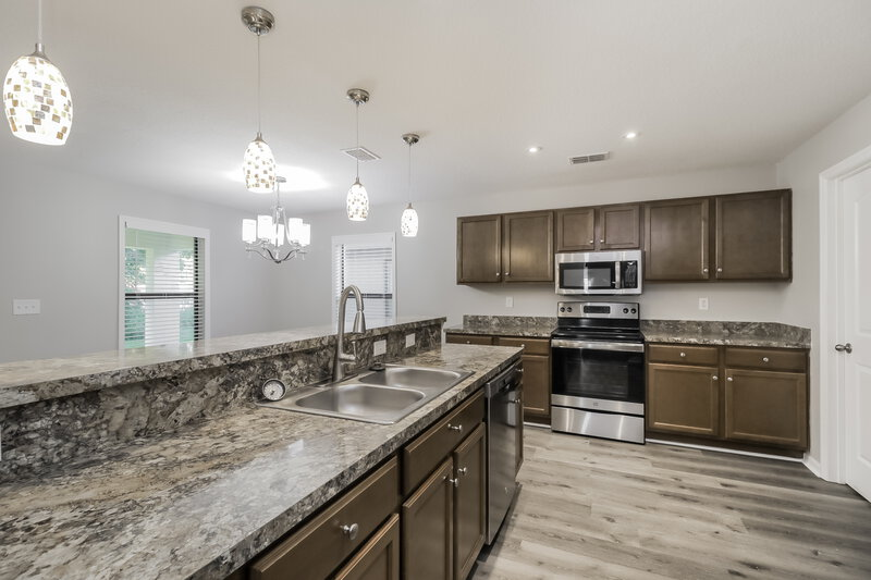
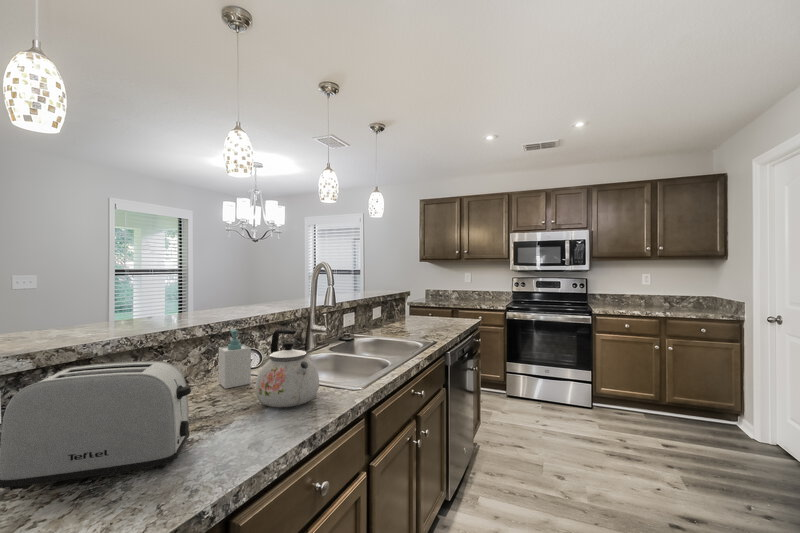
+ soap bottle (234, 356)
+ kettle (288, 365)
+ toaster (109, 415)
